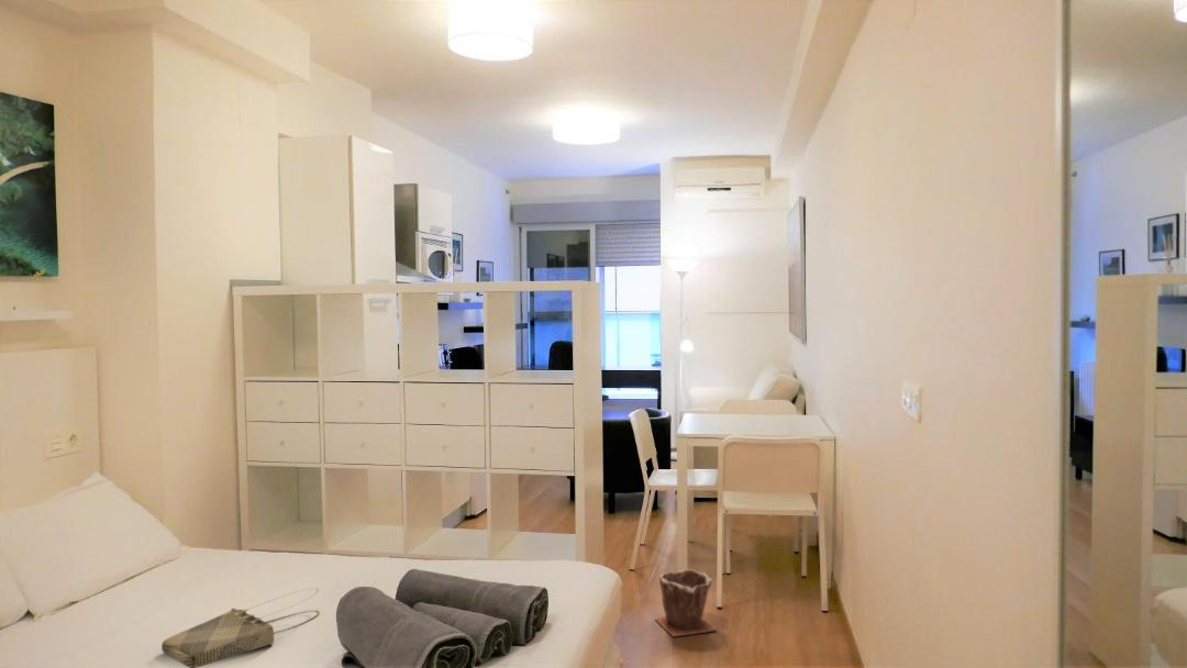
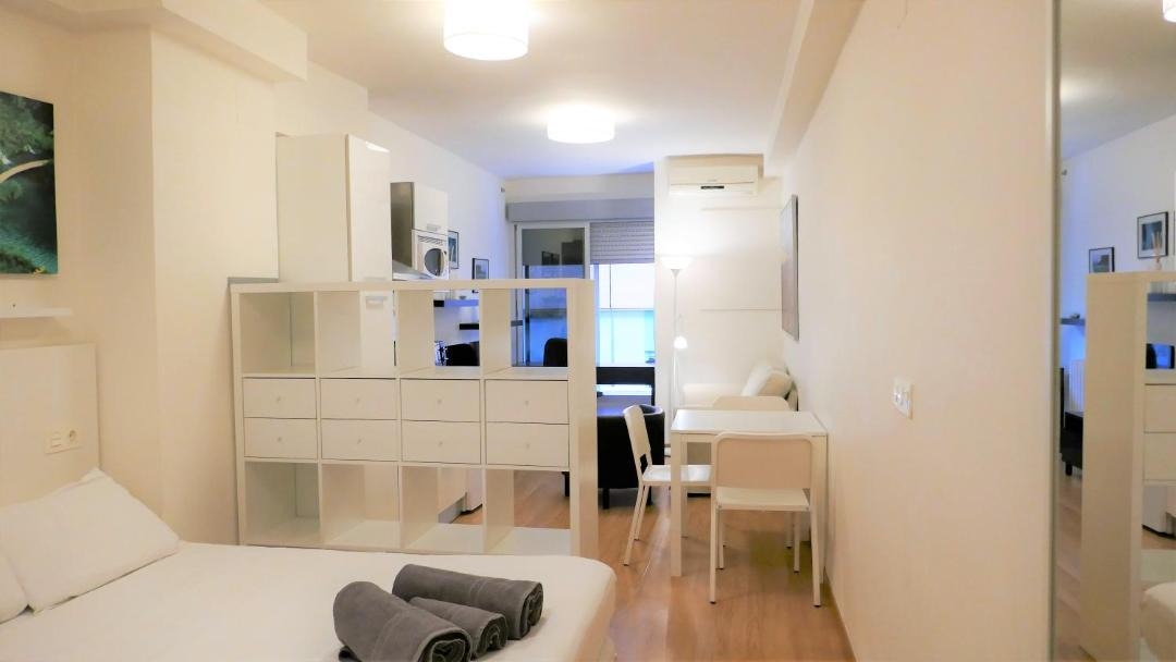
- plant pot (685, 600)
- tote bag (252, 622)
